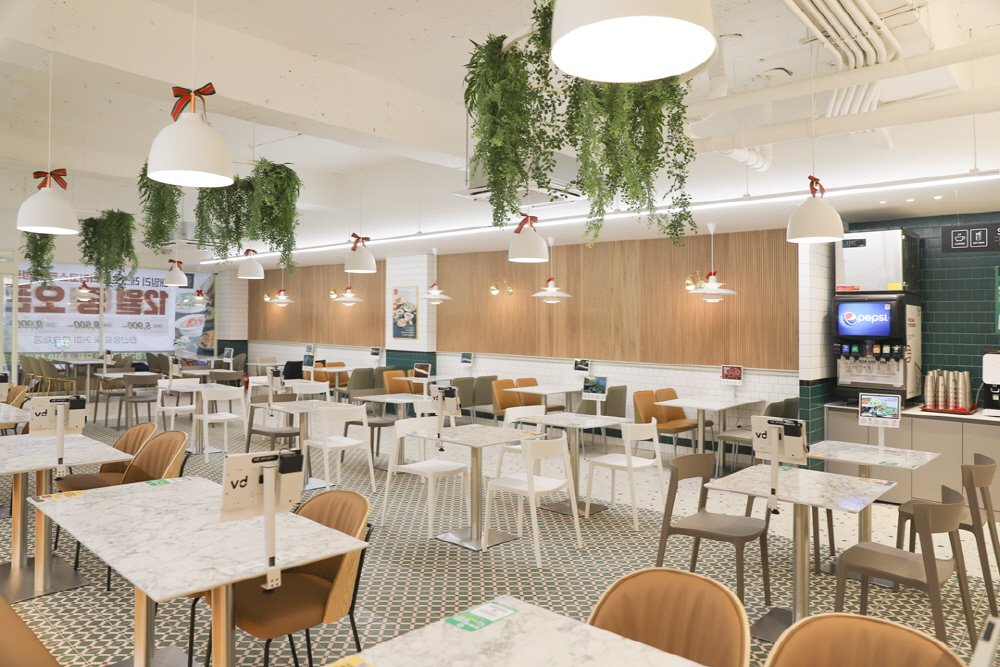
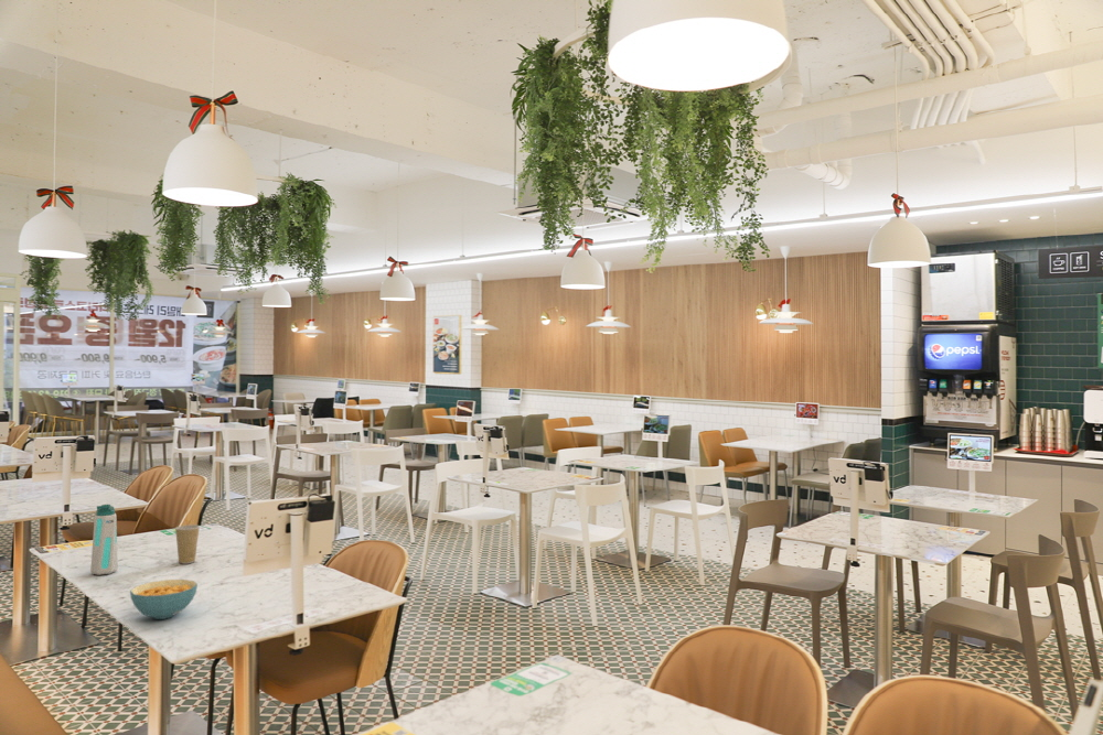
+ paper cup (186, 544)
+ cereal bowl (163, 602)
+ water bottle (105, 538)
